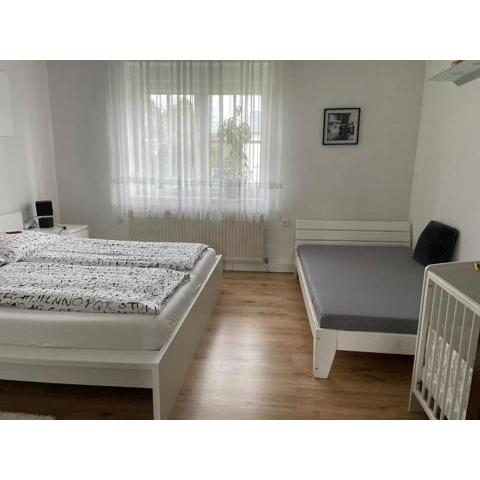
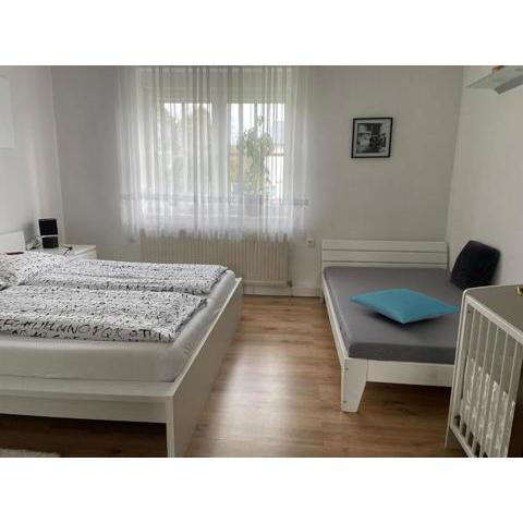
+ pillow (404, 304)
